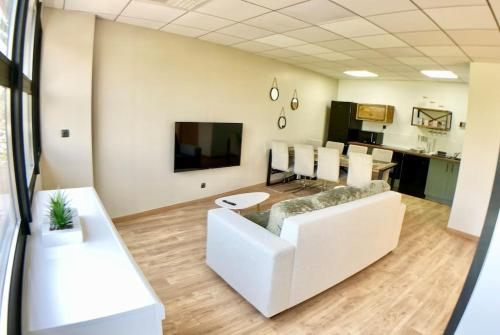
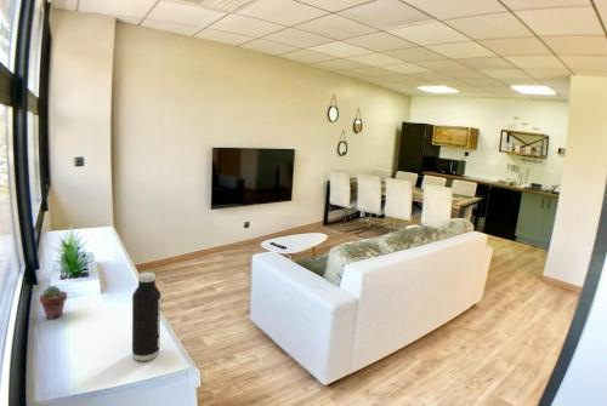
+ potted succulent (53, 299)
+ water bottle (146, 314)
